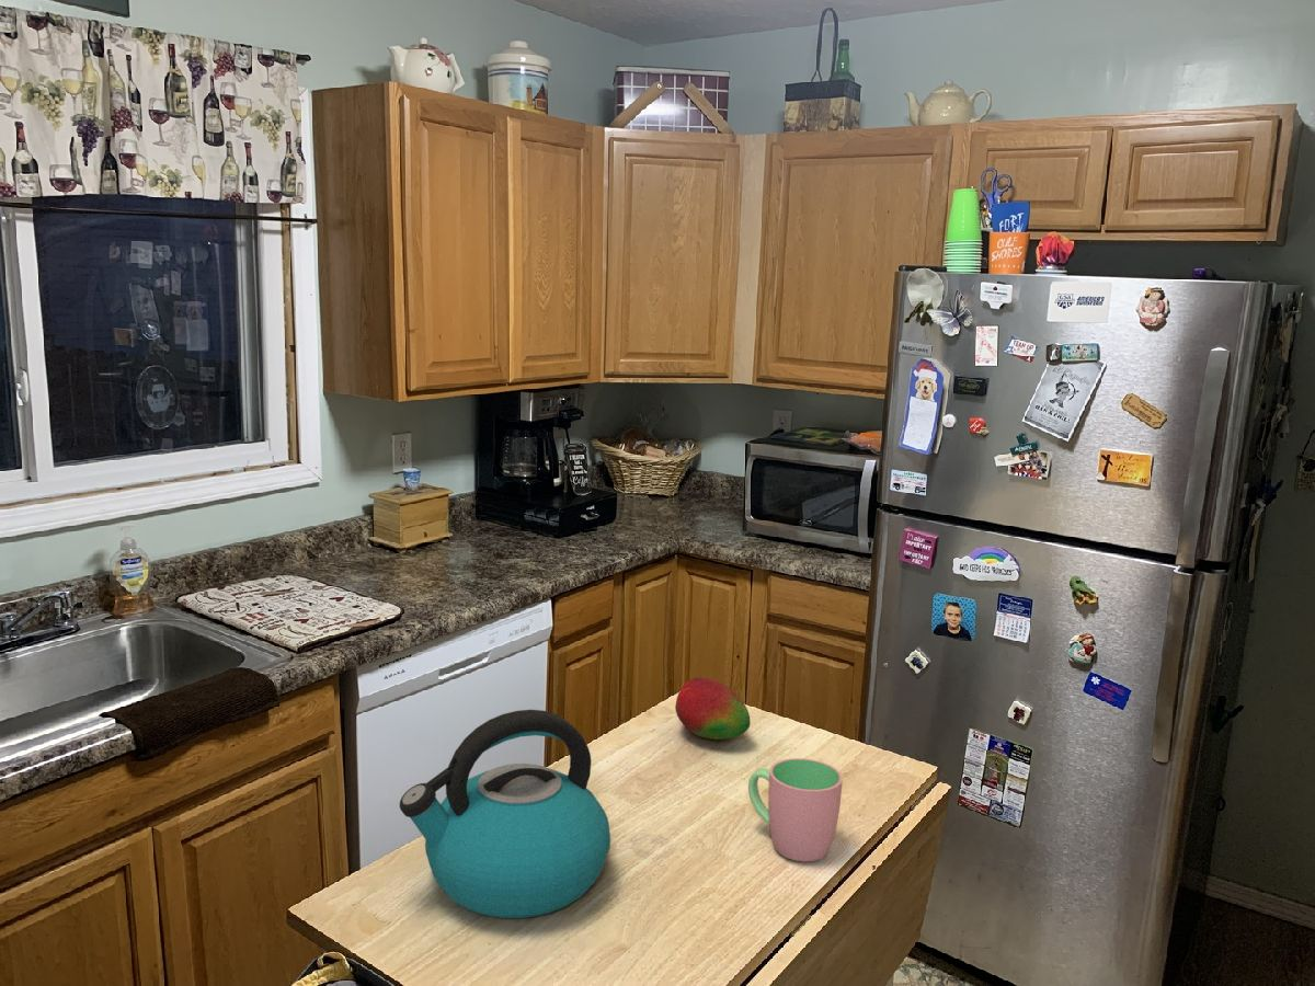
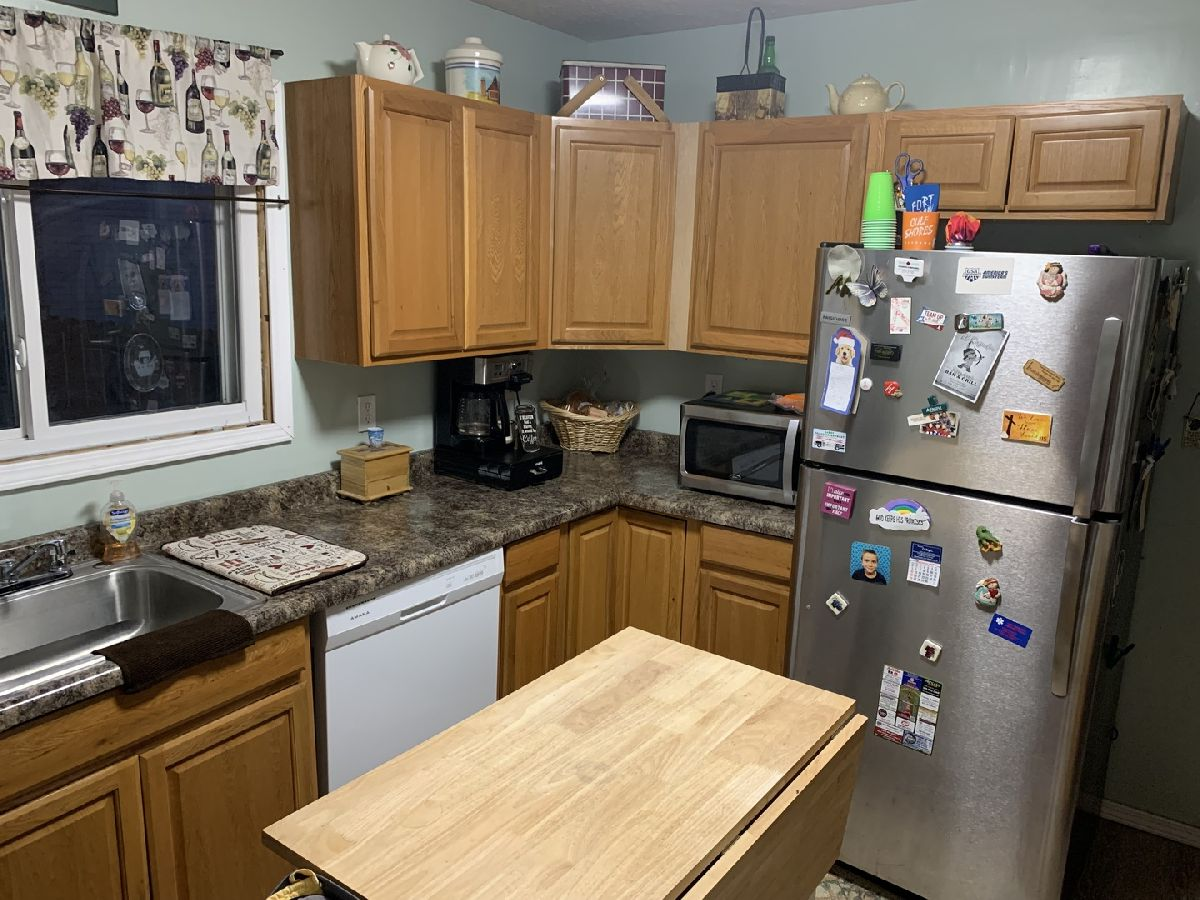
- kettle (506, 799)
- cup (791, 806)
- fruit (712, 709)
